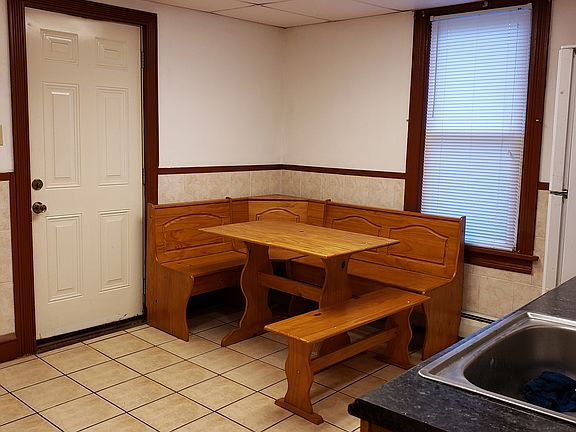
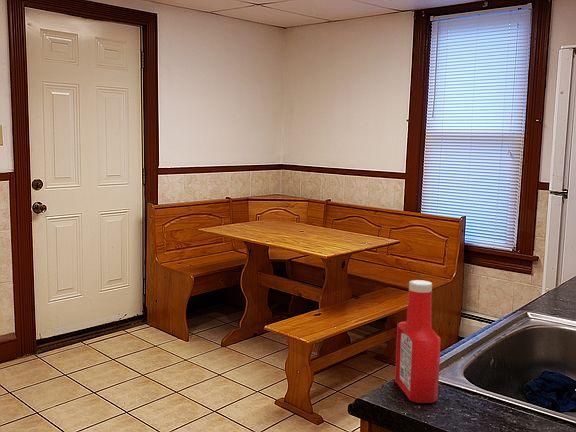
+ soap bottle (418, 336)
